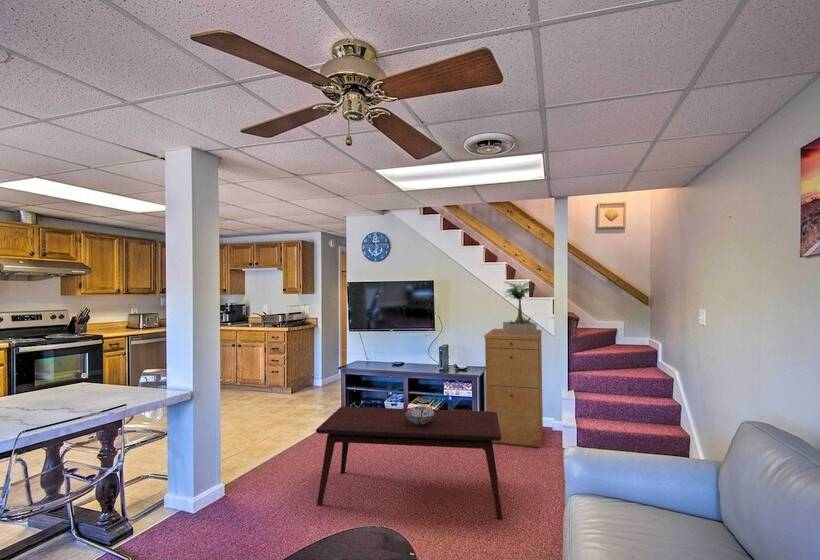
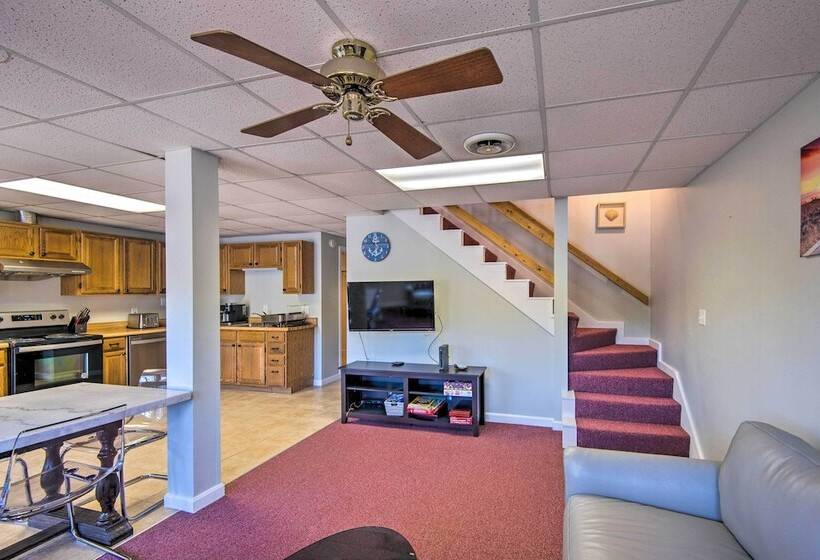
- coffee table (412, 445)
- potted plant (520, 306)
- filing cabinet (515, 383)
- decorative bowl (420, 417)
